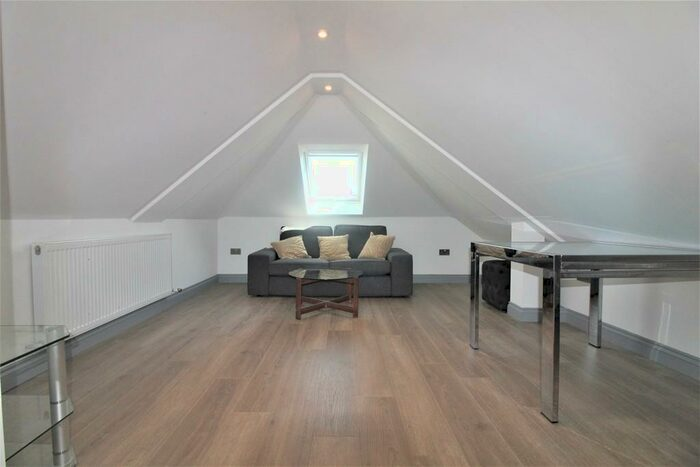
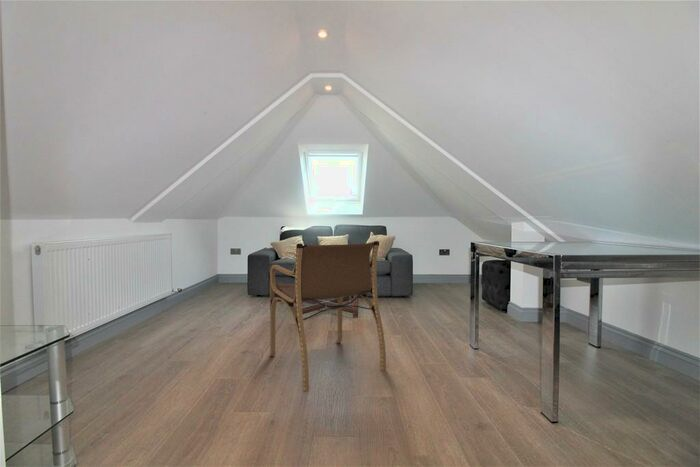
+ armchair (323, 304)
